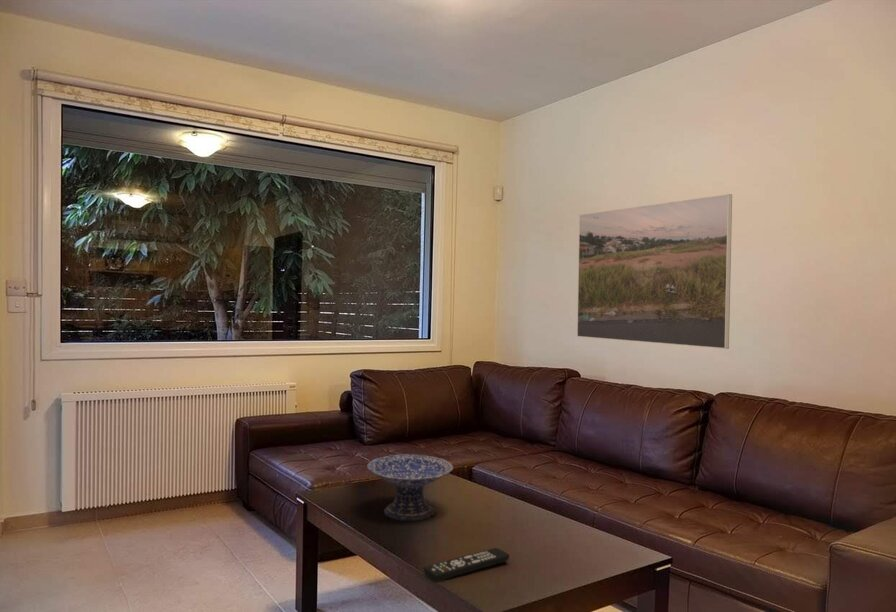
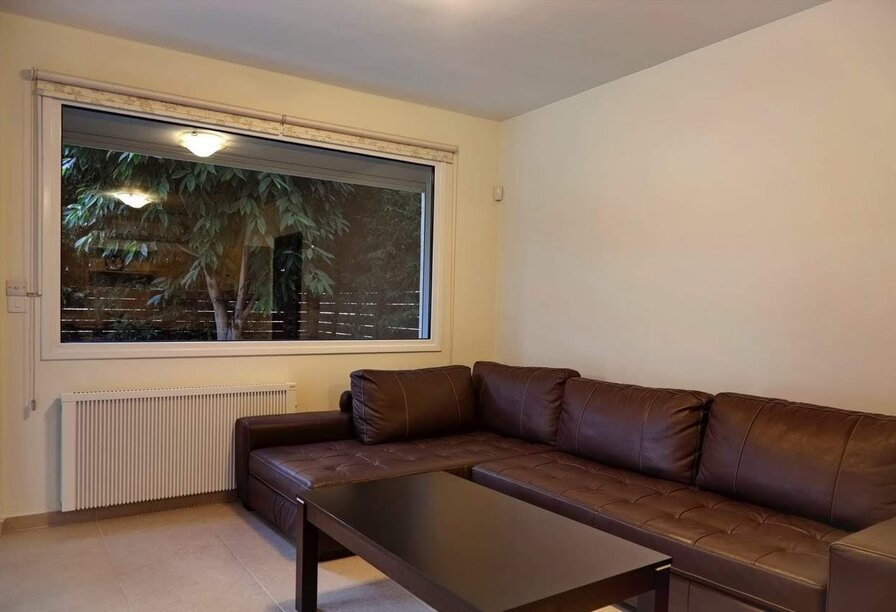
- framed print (645, 273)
- decorative bowl (409, 488)
- remote control (467, 564)
